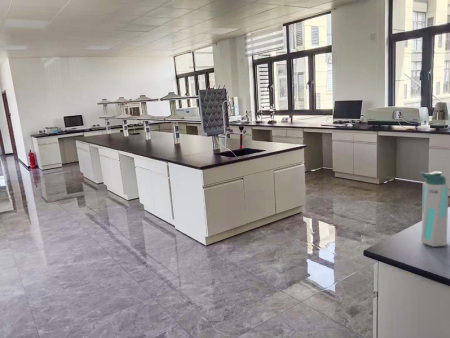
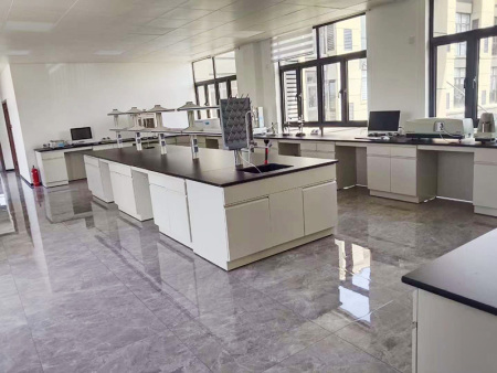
- water bottle (433, 208)
